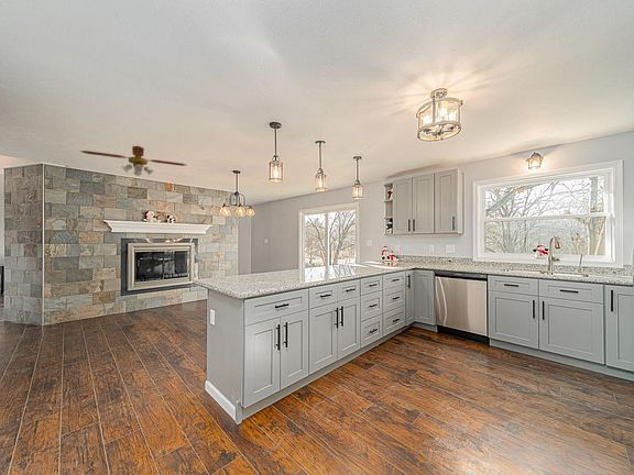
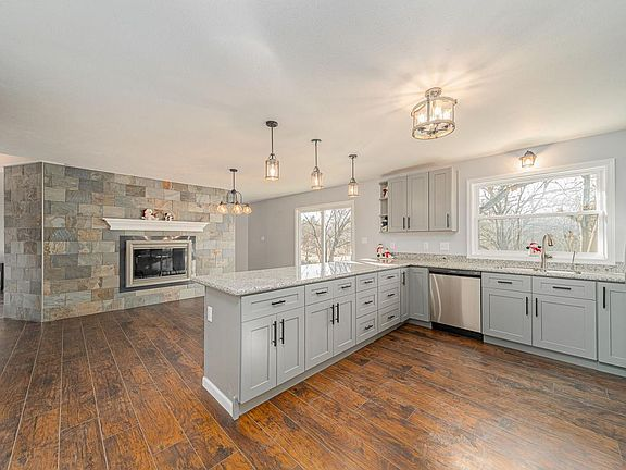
- ceiling fan (138, 162)
